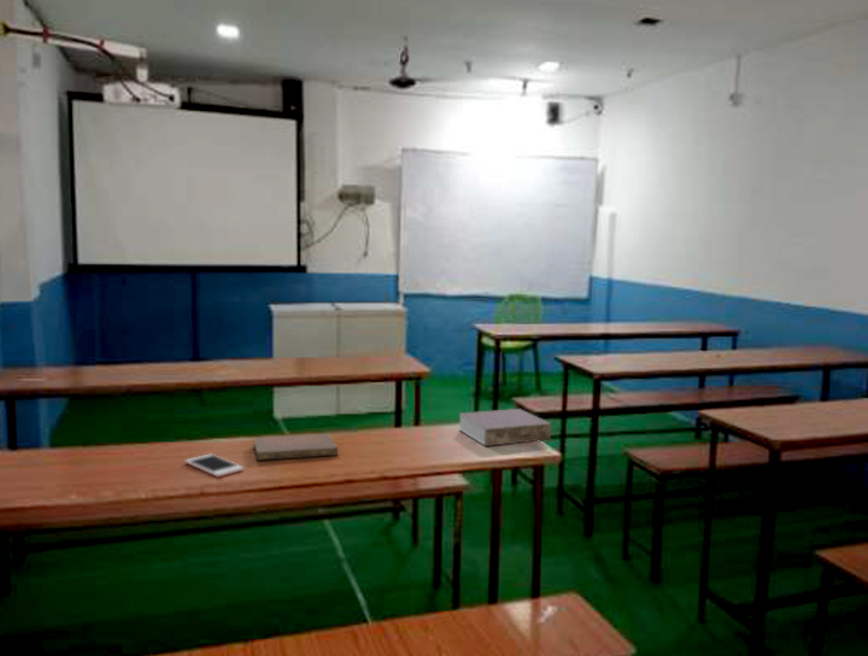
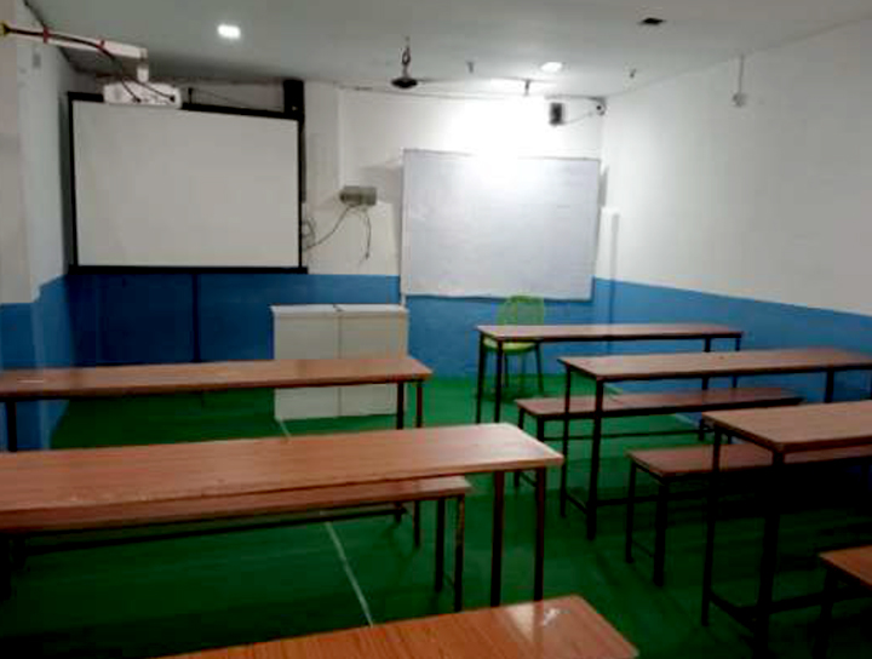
- cell phone (213, 464)
- book (503, 426)
- notebook (294, 446)
